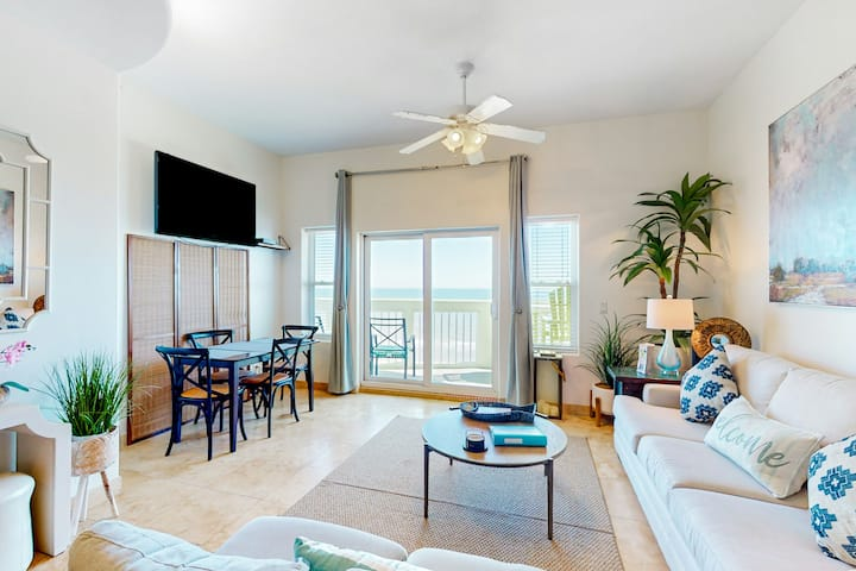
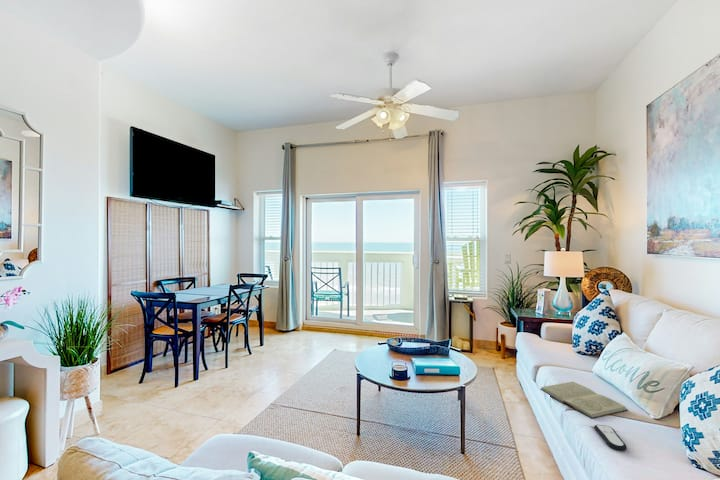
+ book (581, 397)
+ remote control (610, 436)
